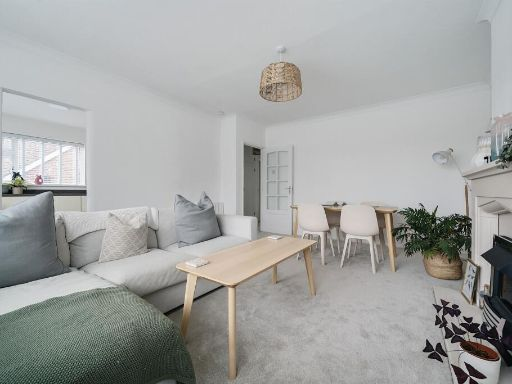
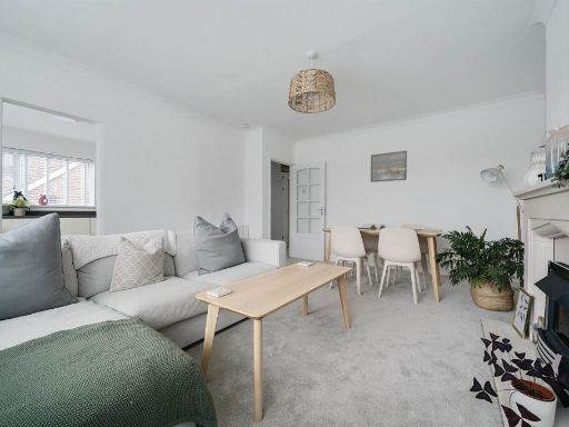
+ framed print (388, 167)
